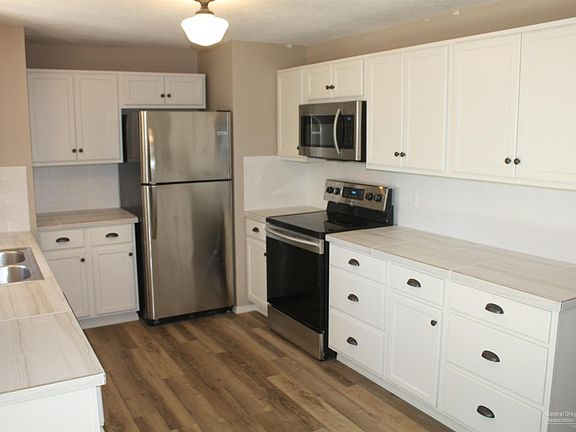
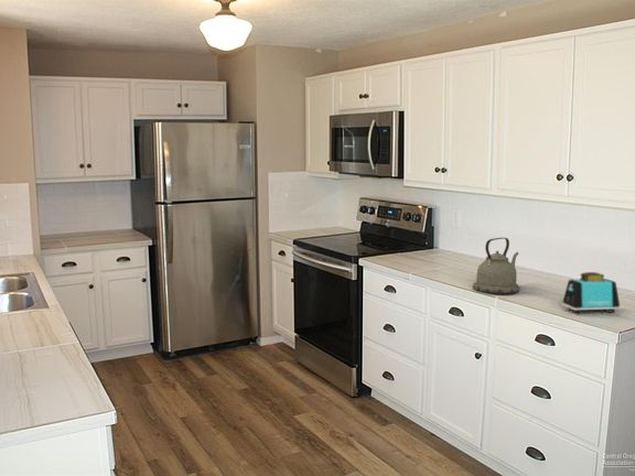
+ toaster (591, 292)
+ kettle (497, 263)
